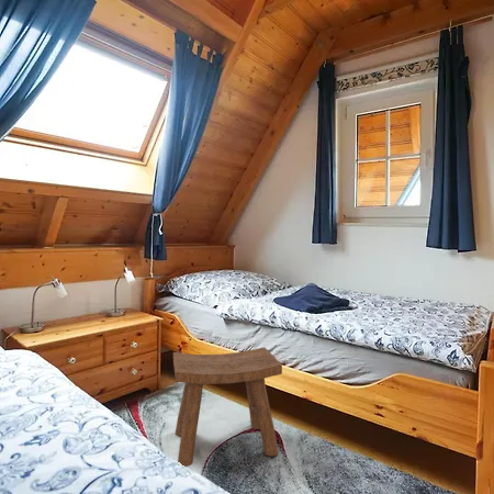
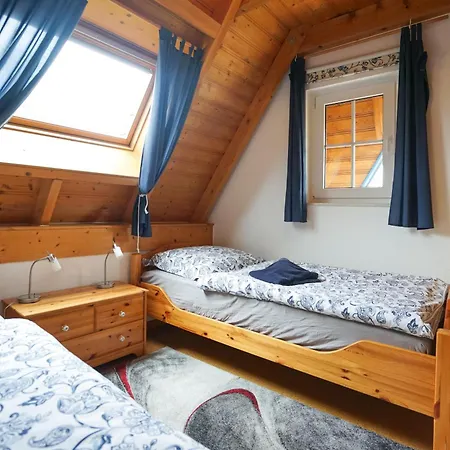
- stool (224, 382)
